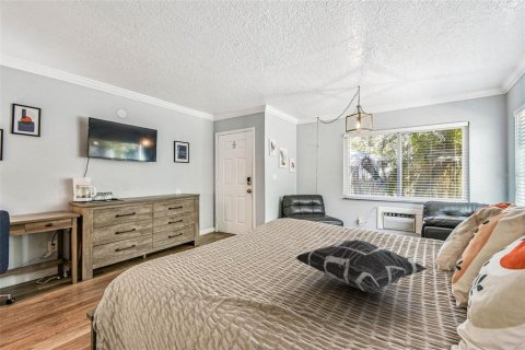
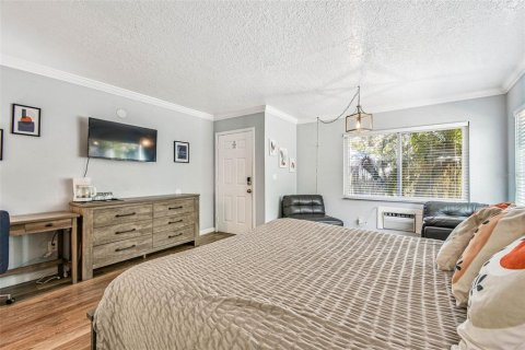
- decorative pillow (357, 260)
